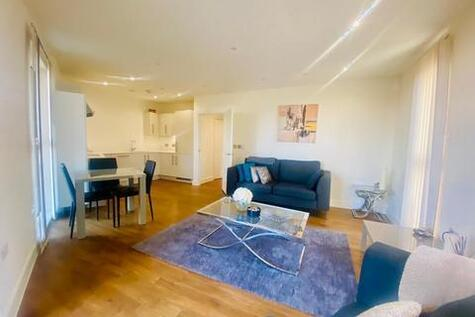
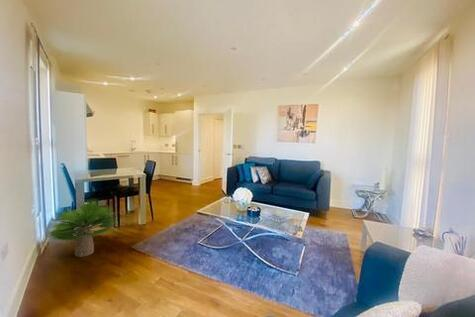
+ potted plant (83, 227)
